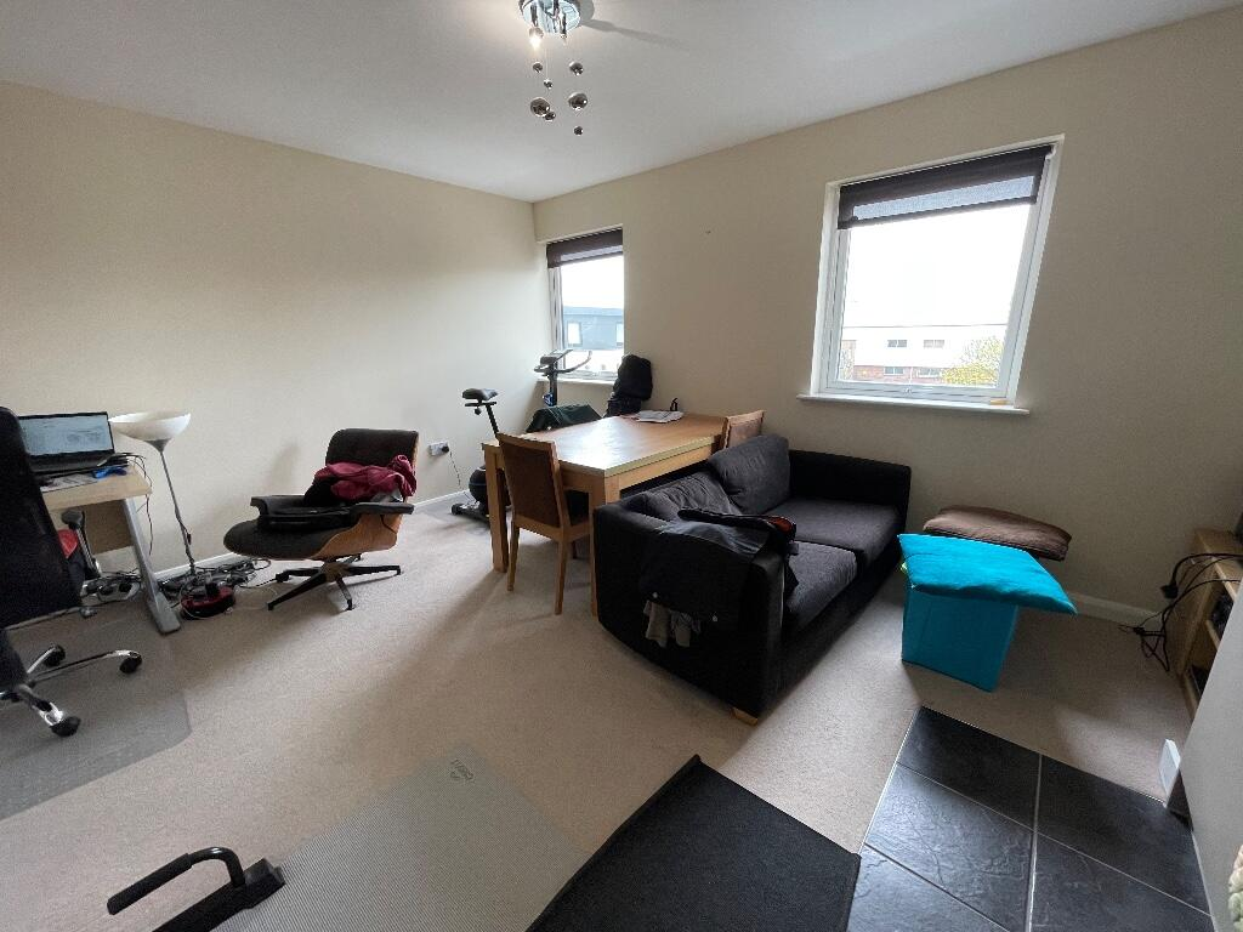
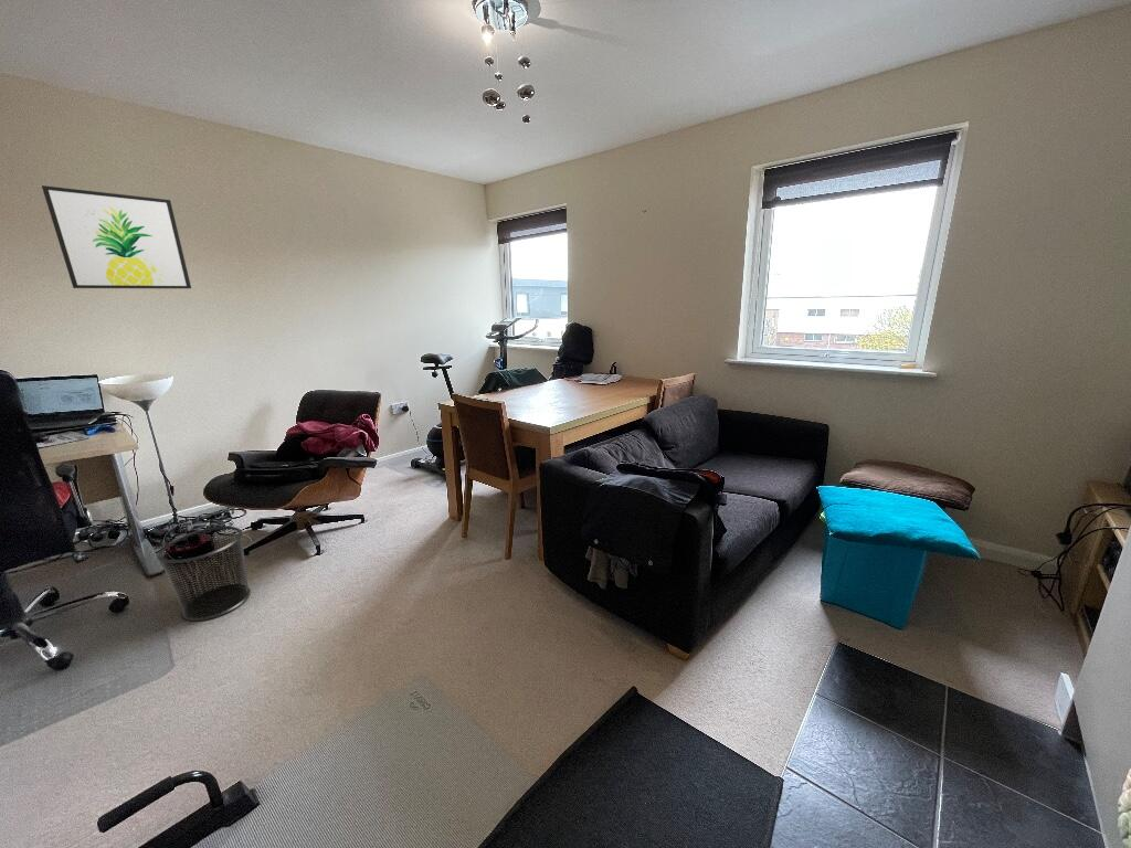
+ wall art (124, 242)
+ waste bin (209, 572)
